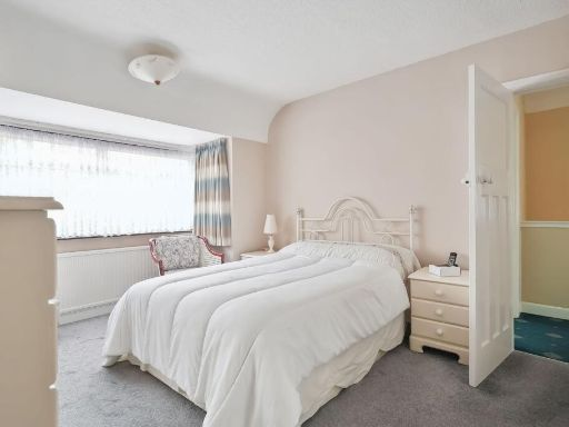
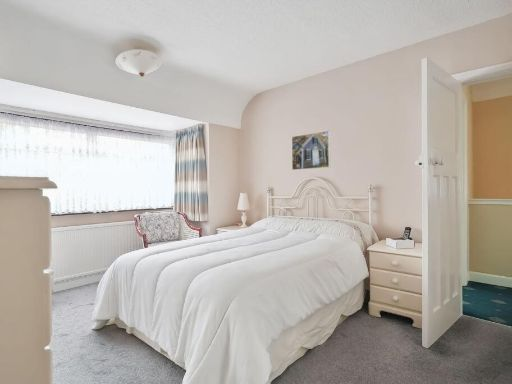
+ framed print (310, 151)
